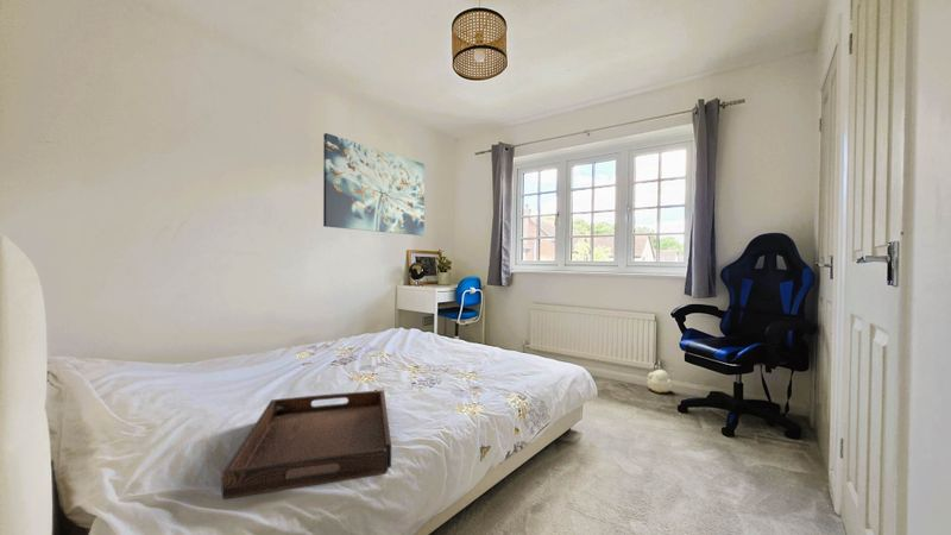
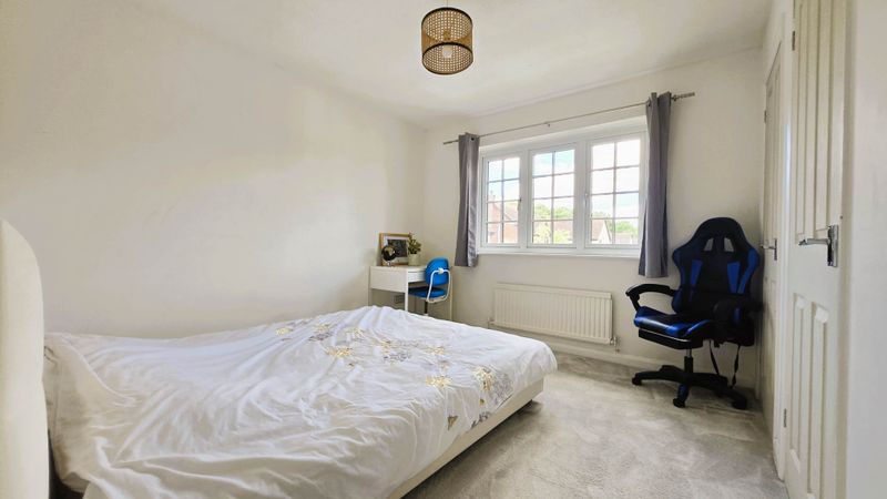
- serving tray (322, 430)
- wall art (380, 190)
- plush toy (660, 378)
